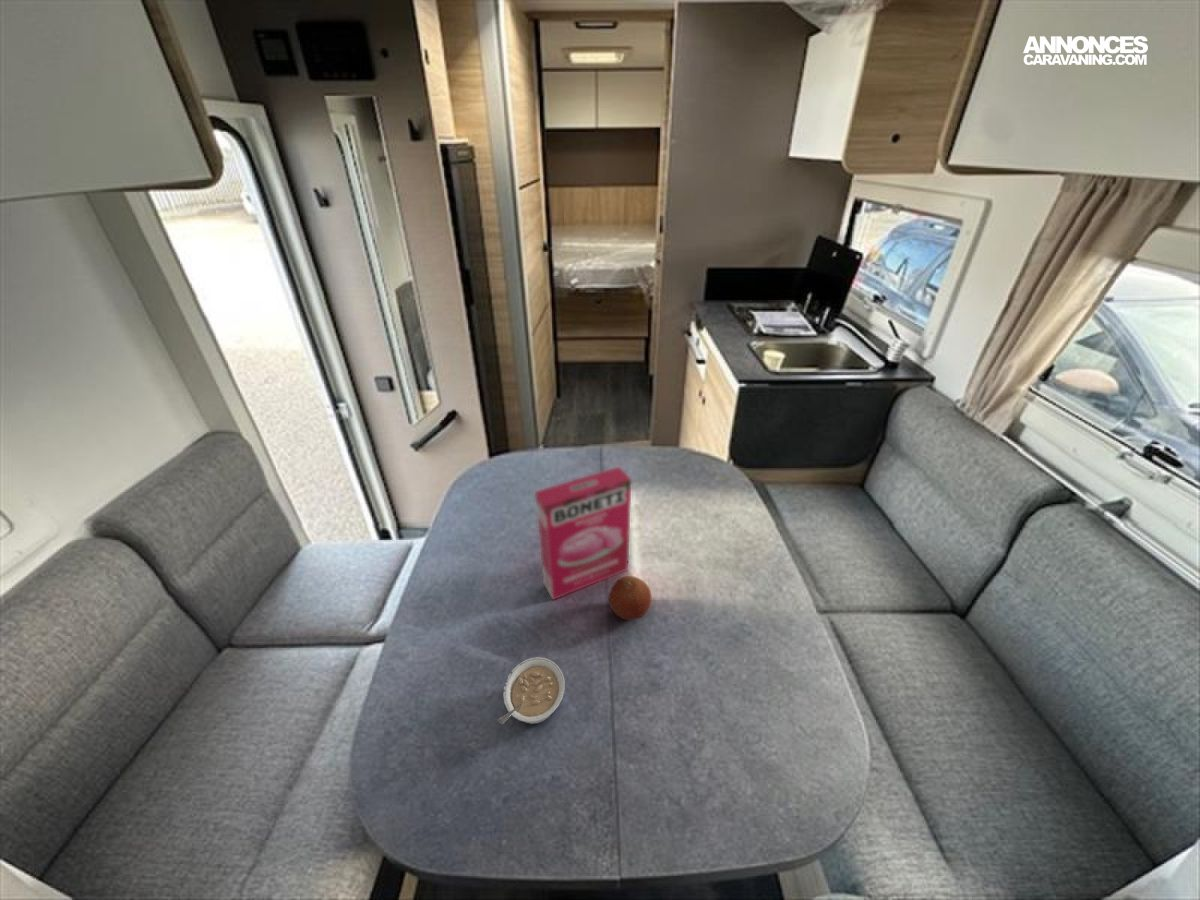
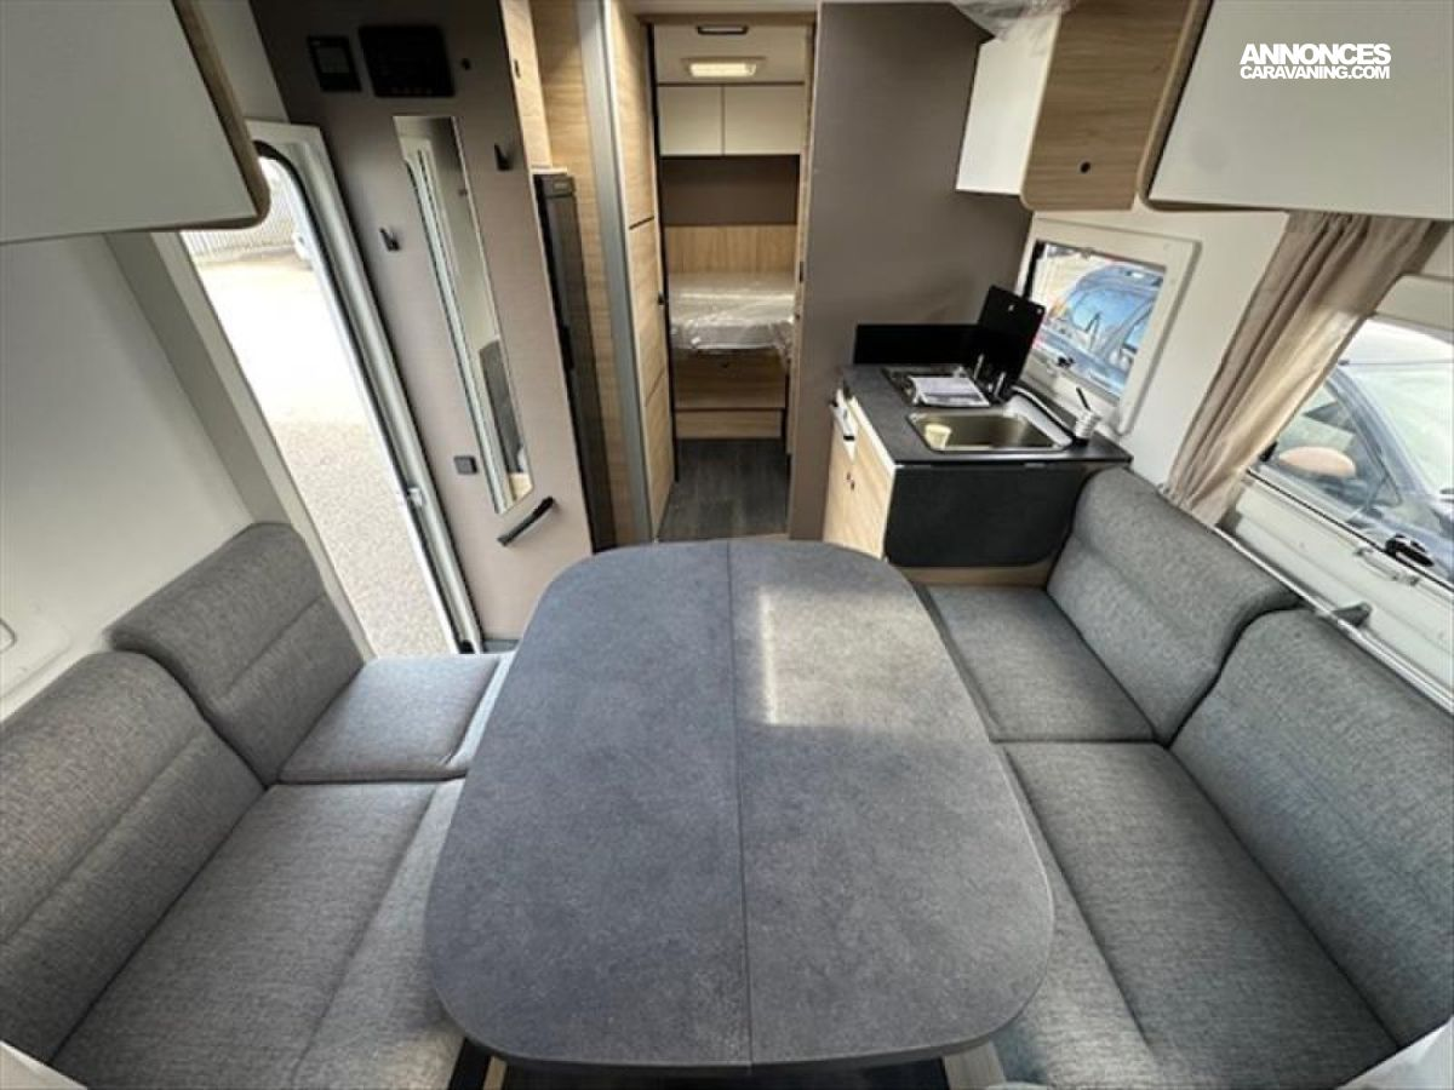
- fruit (630, 597)
- legume (534, 695)
- cereal box (585, 534)
